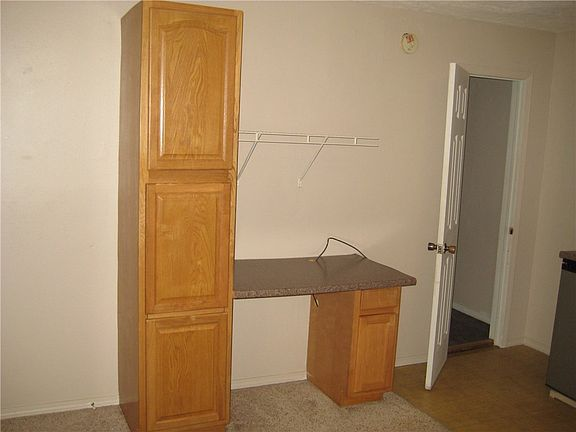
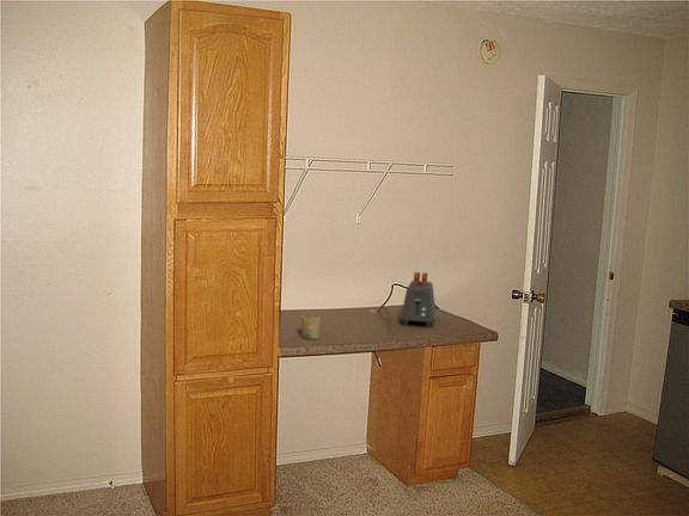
+ cup (310, 326)
+ toaster (419, 297)
